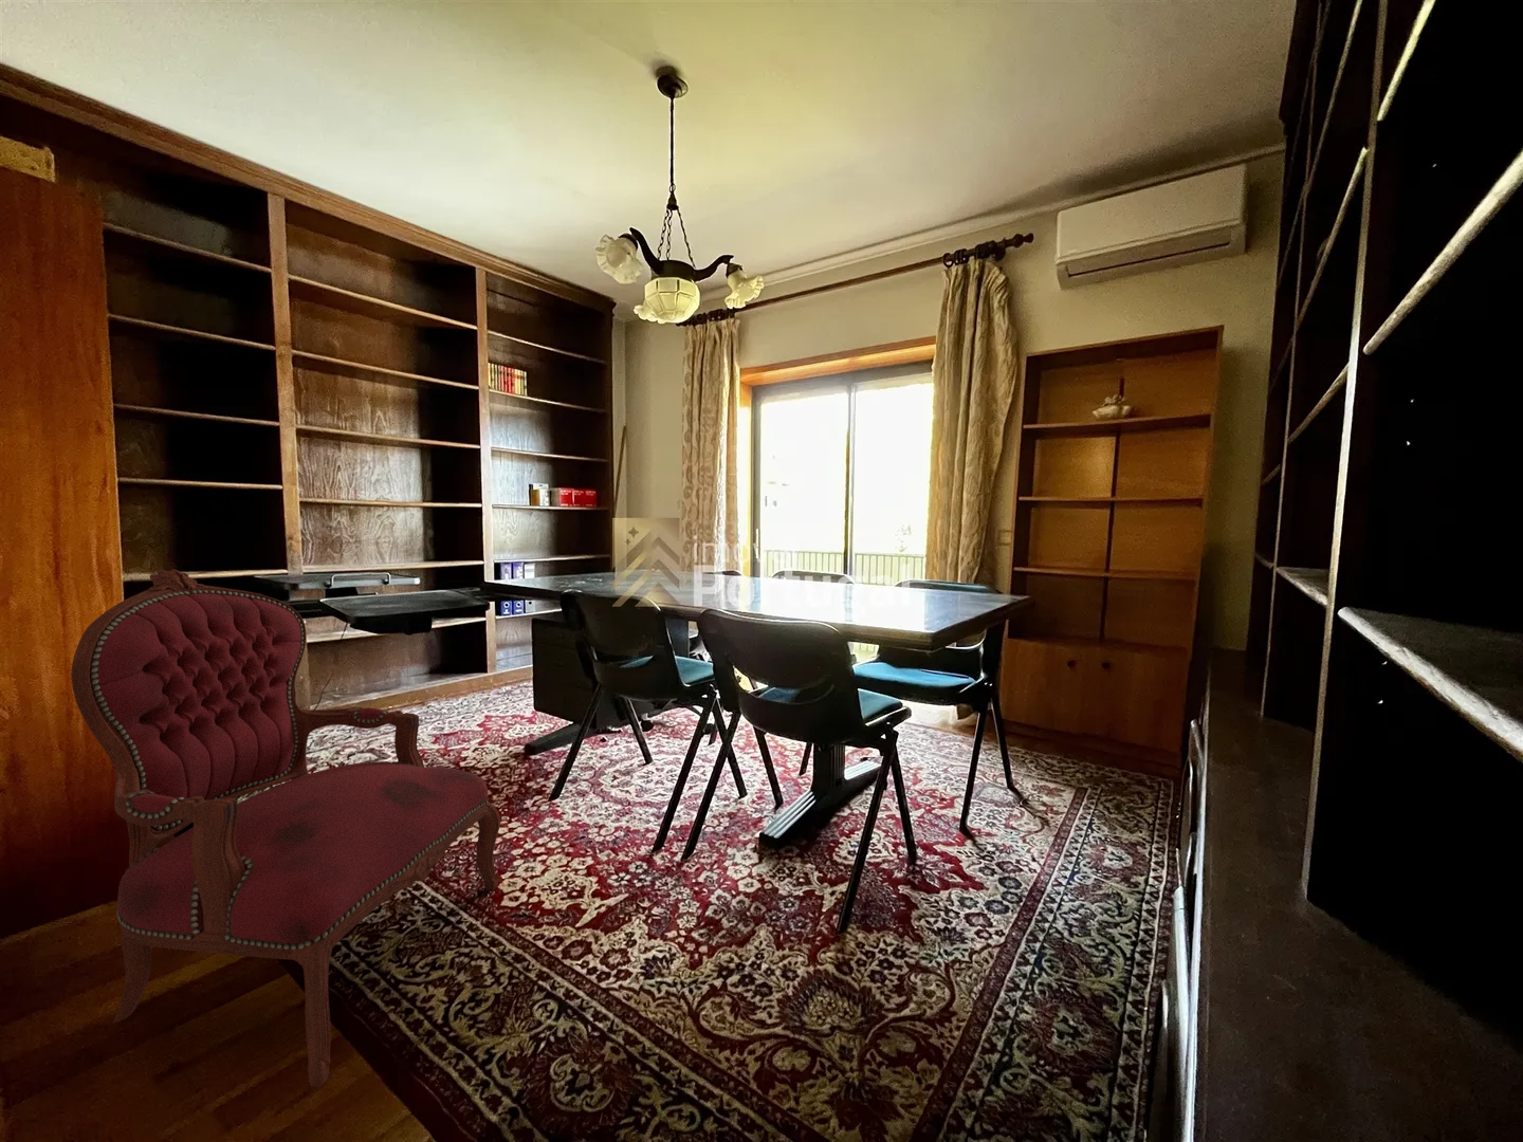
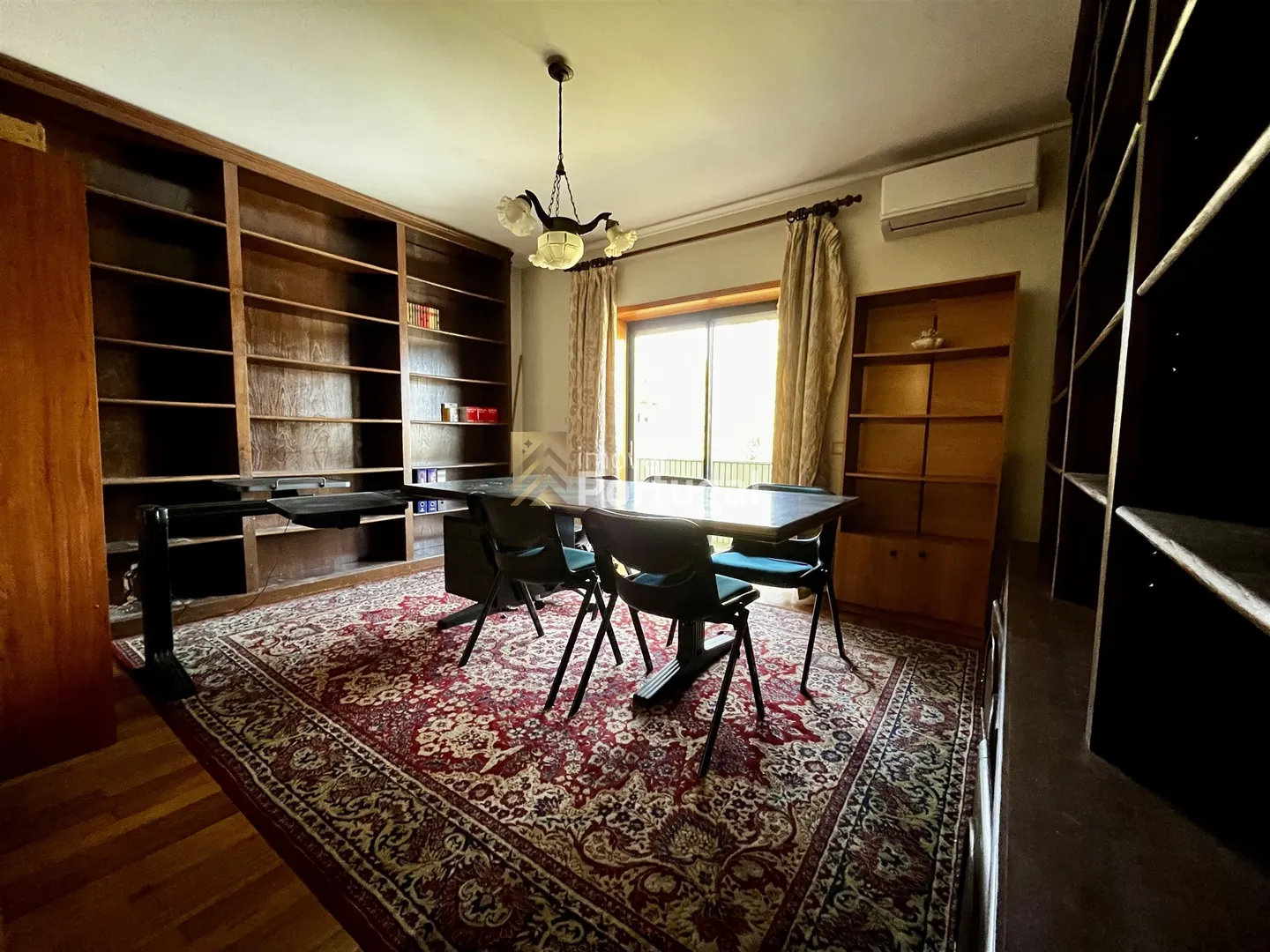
- armchair (299, 769)
